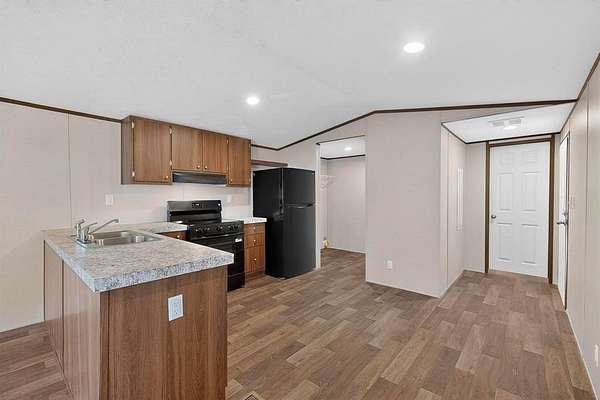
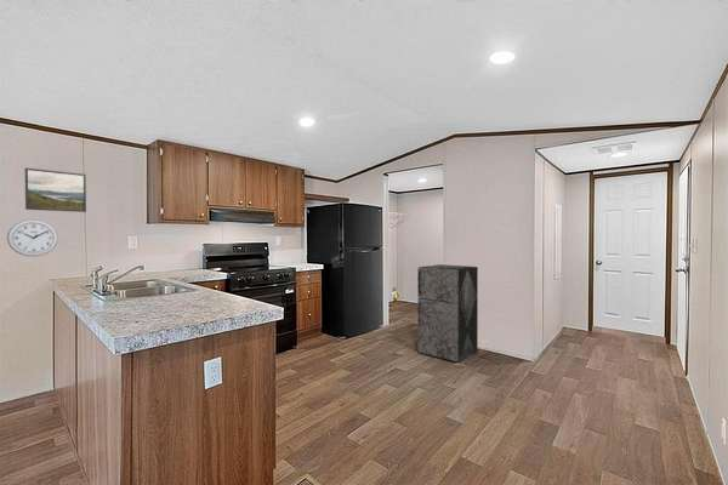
+ storage cabinet (445, 309)
+ wall clock (33, 238)
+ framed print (57, 190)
